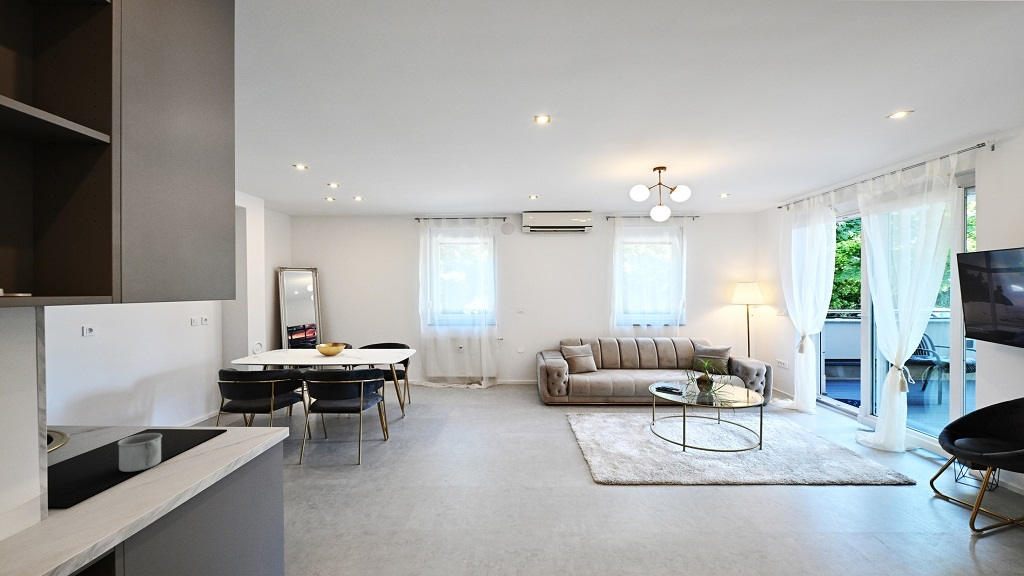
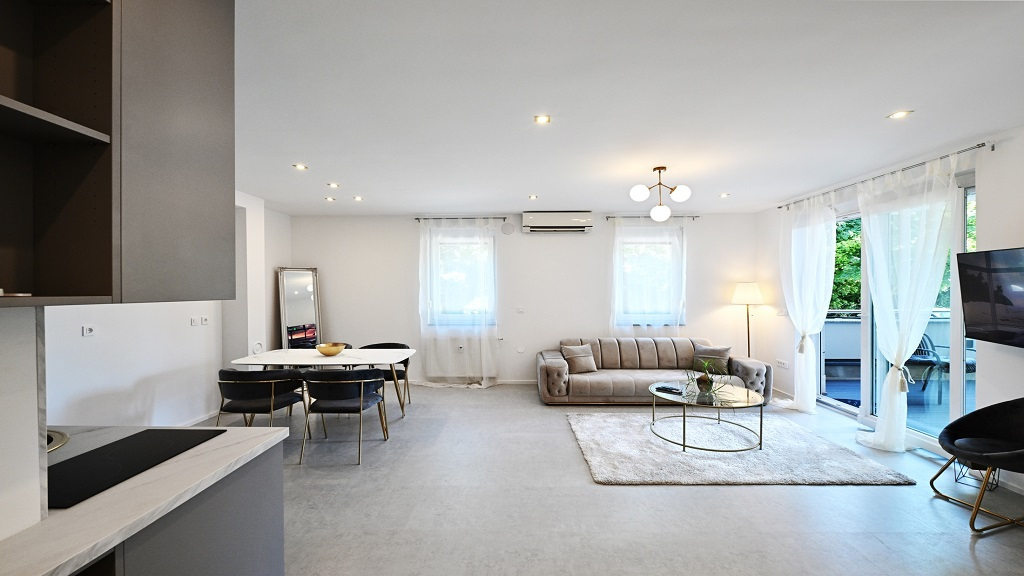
- mug (142, 451)
